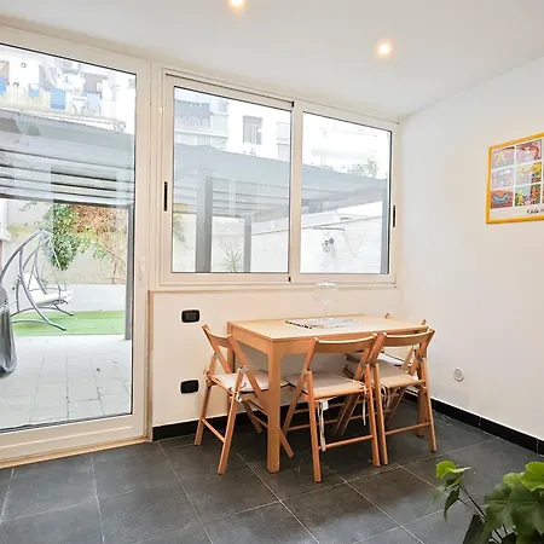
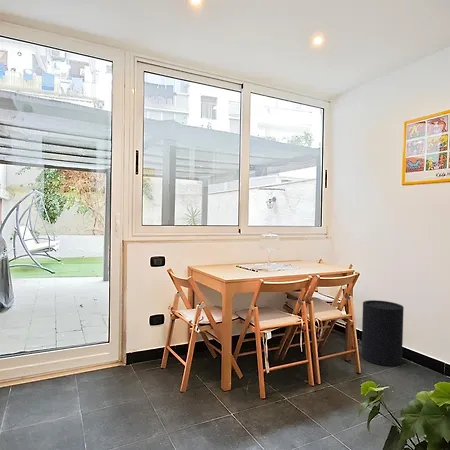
+ waste bin (381, 331)
